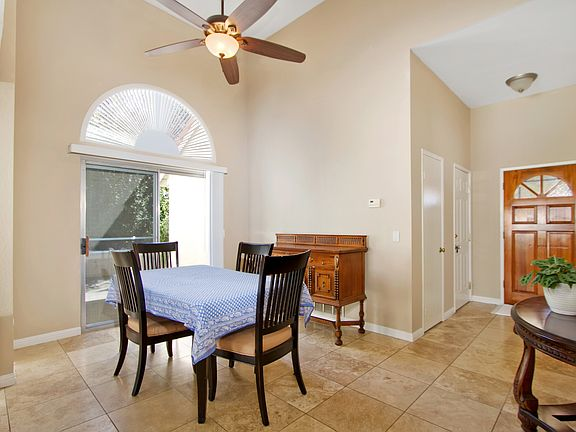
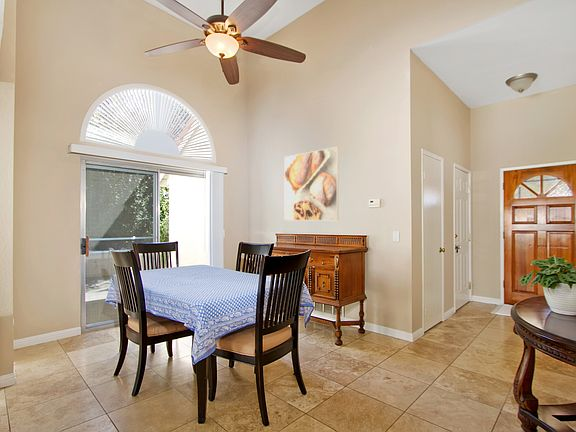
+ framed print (309, 186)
